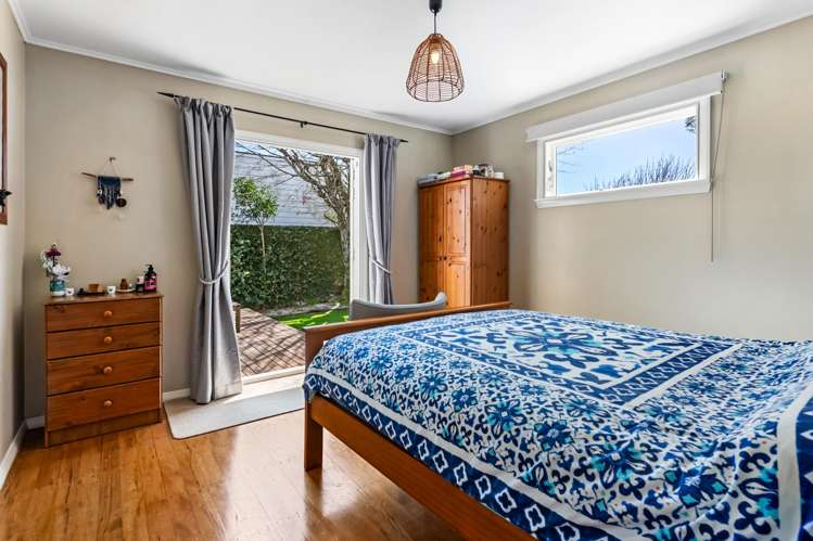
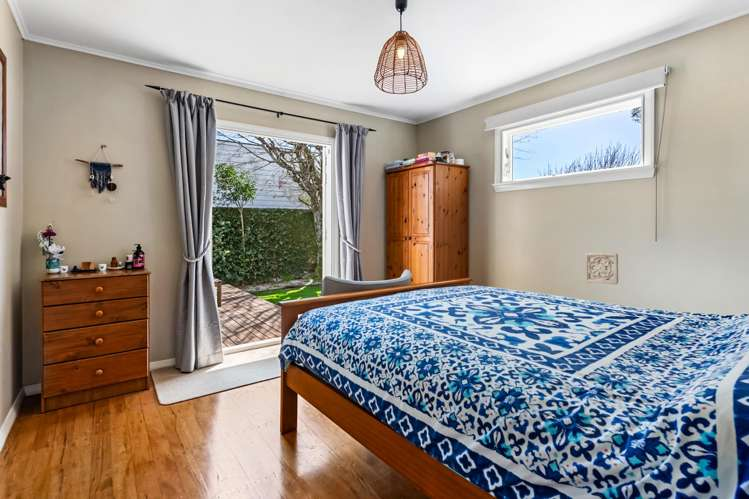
+ wall ornament (600, 268)
